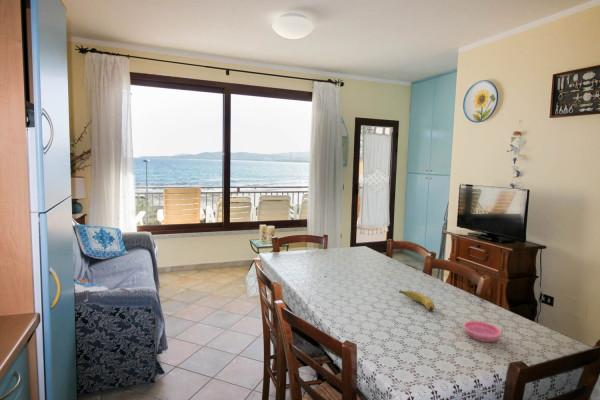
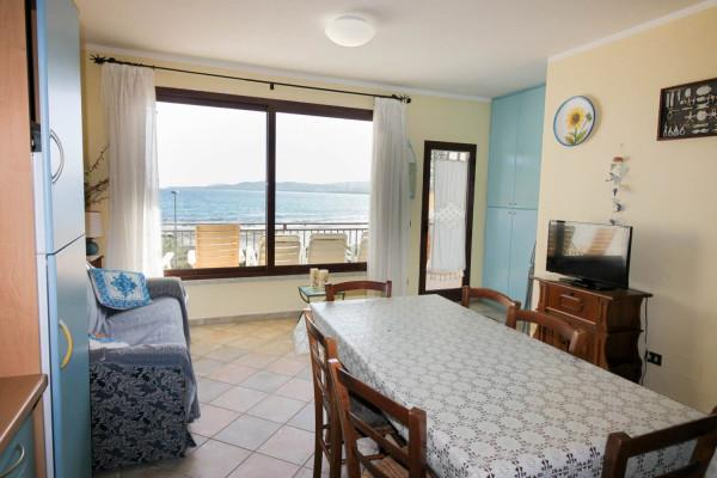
- saucer (481, 332)
- fruit (419, 299)
